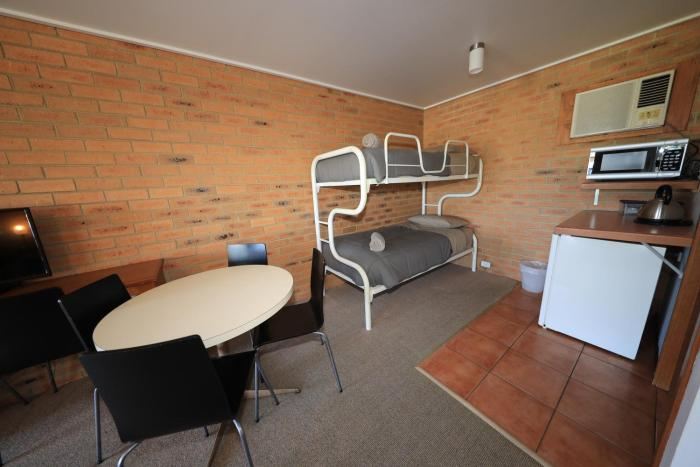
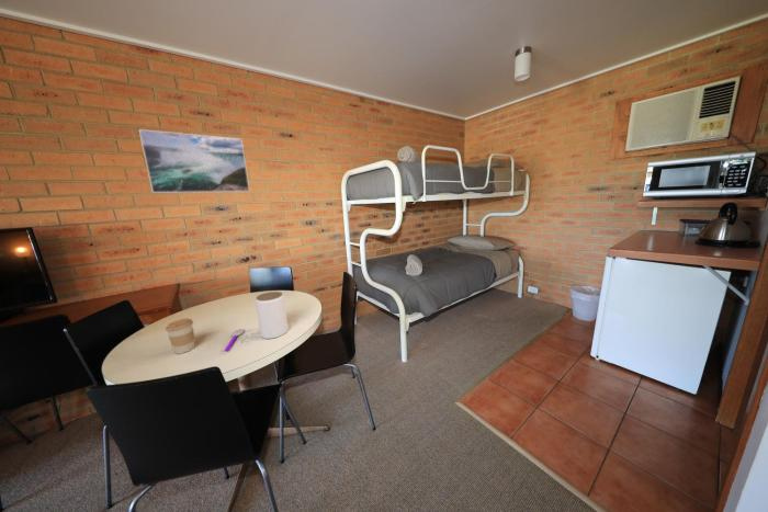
+ spoon (234, 338)
+ jar (272, 314)
+ coffee cup (181, 334)
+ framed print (200, 163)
